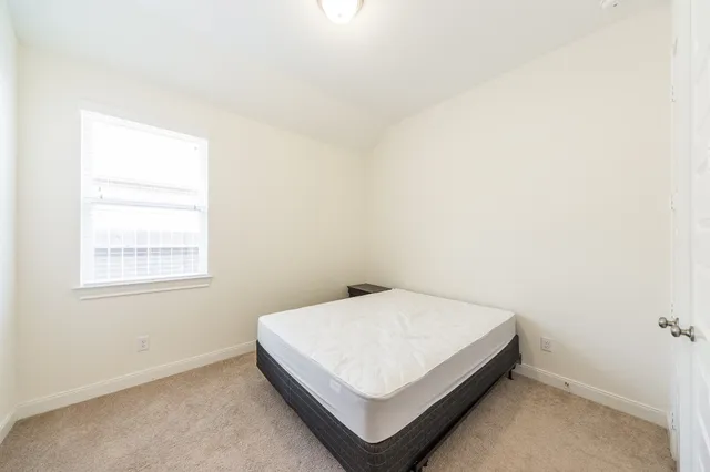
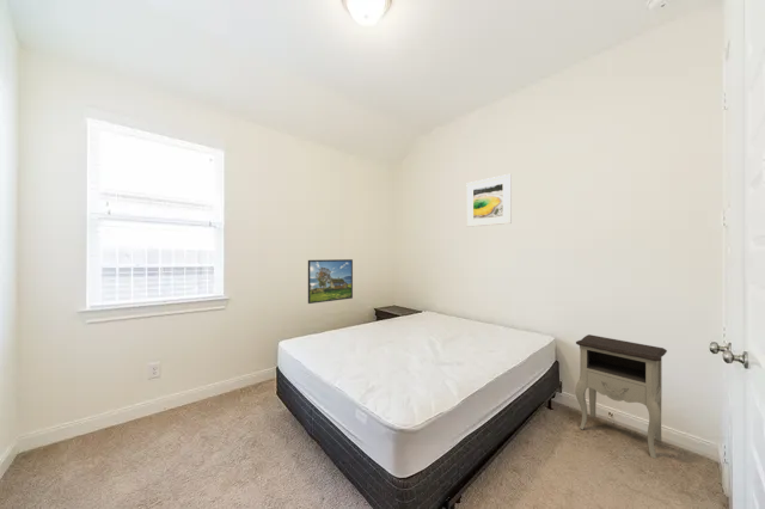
+ nightstand (618, 390)
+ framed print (331, 280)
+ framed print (488, 202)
